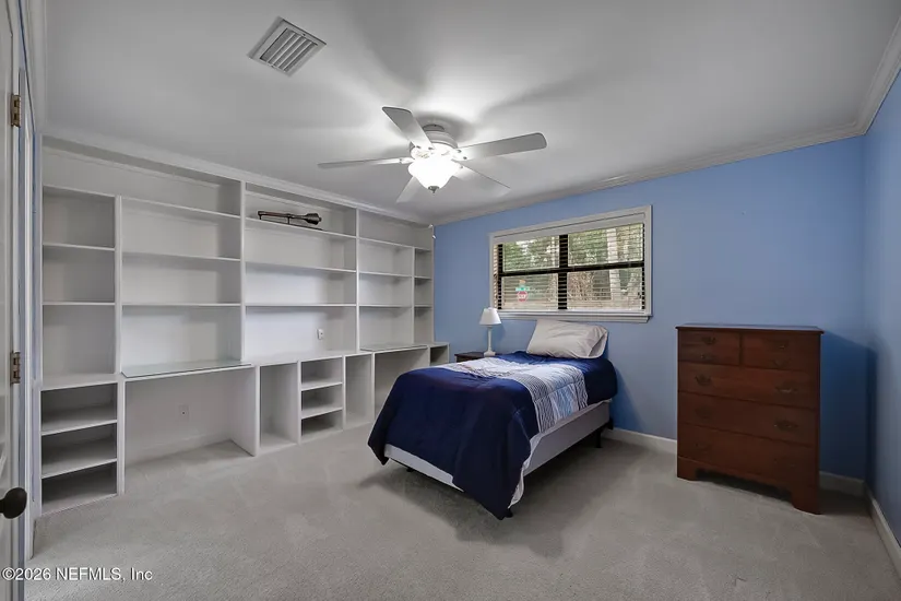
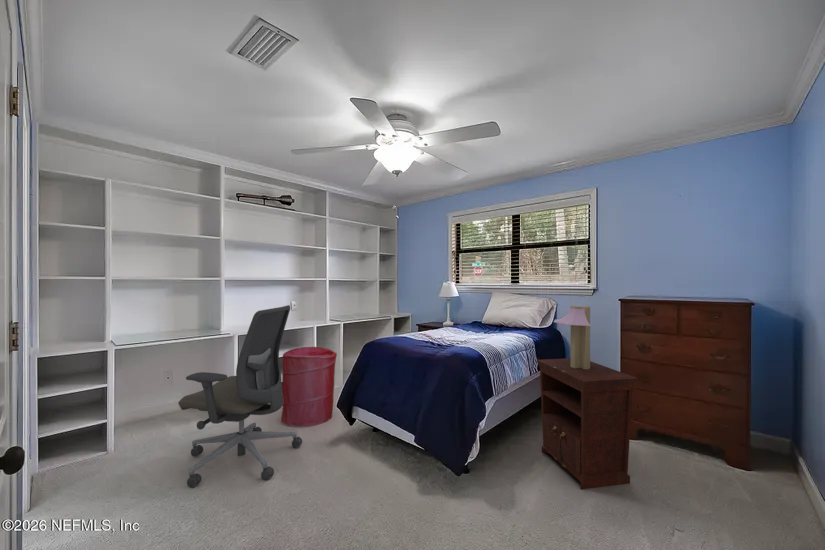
+ table lamp (574, 336)
+ office chair (239, 382)
+ laundry hamper (309, 383)
+ nightstand (581, 417)
